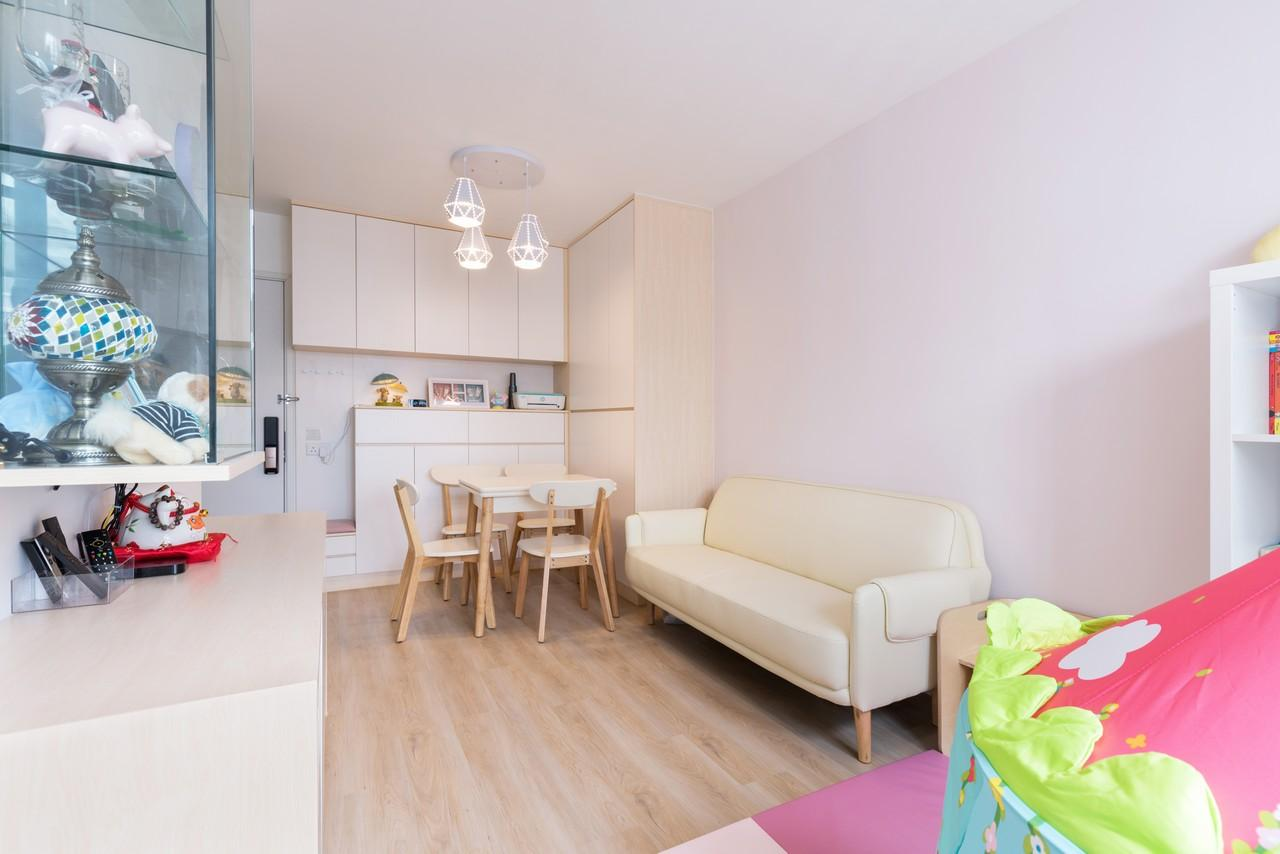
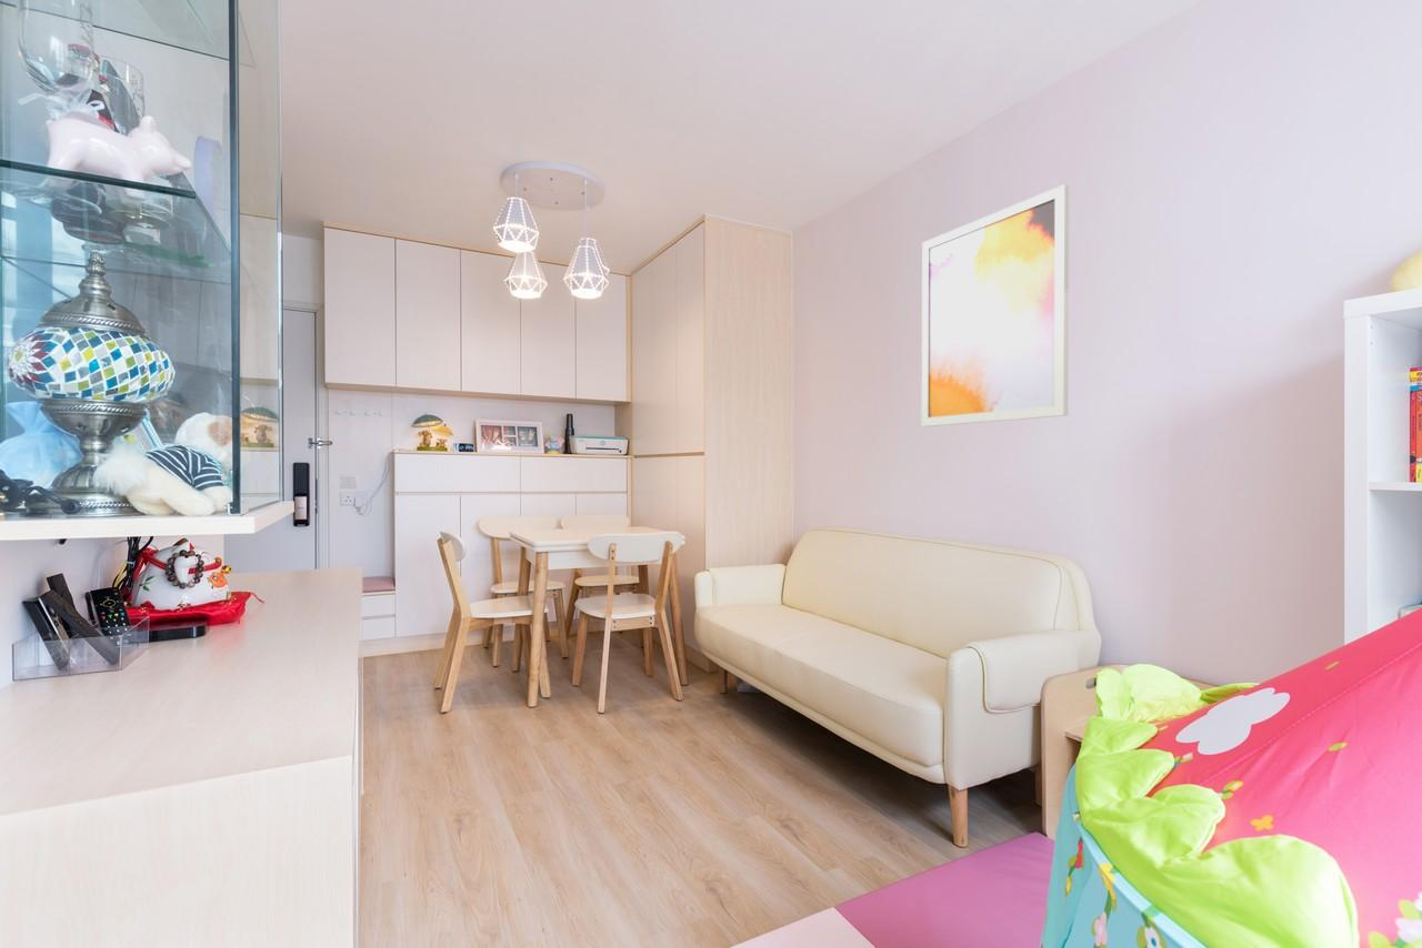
+ wall art (987, 319)
